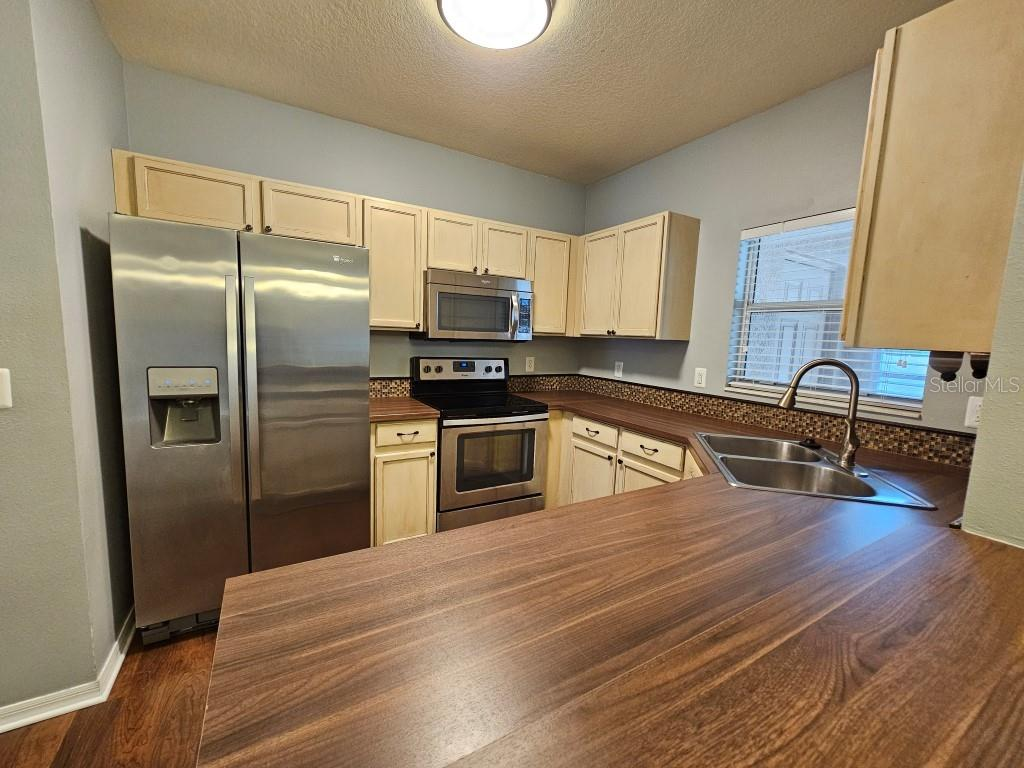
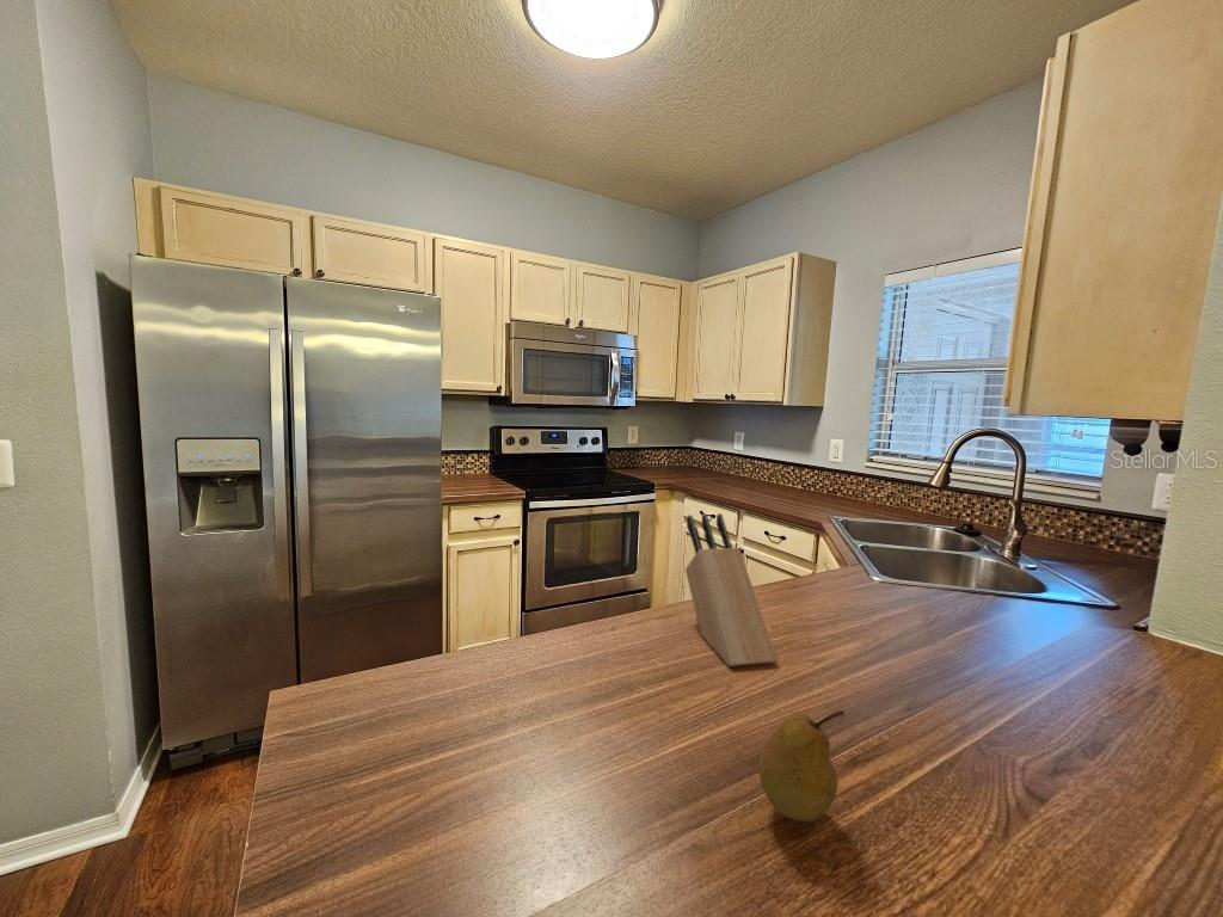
+ knife block (724, 579)
+ fruit (799, 758)
